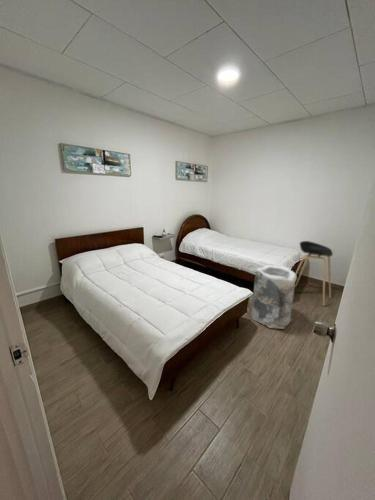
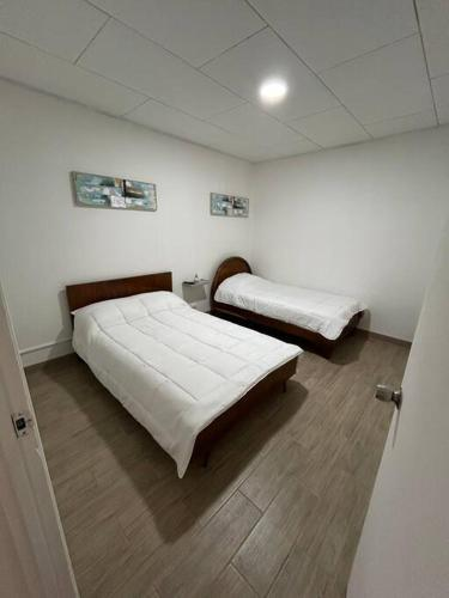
- bag (273, 292)
- stool (310, 279)
